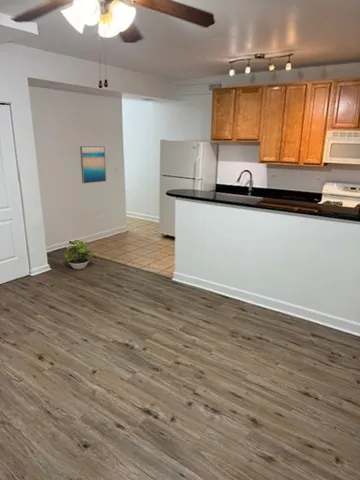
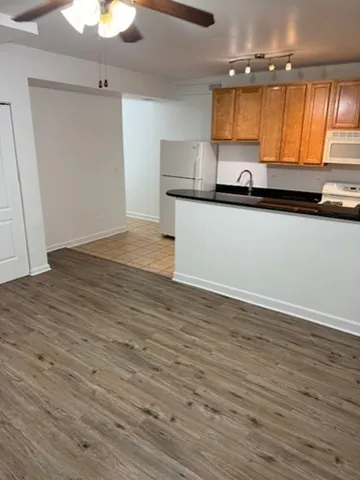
- wall art (93, 164)
- potted plant (78, 254)
